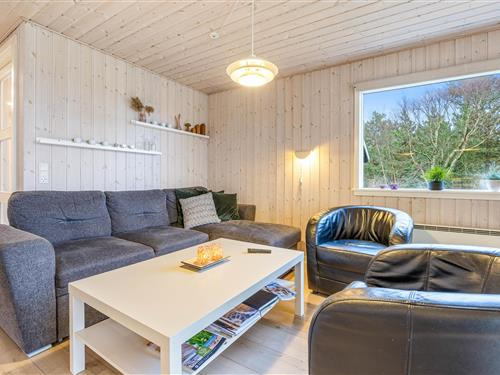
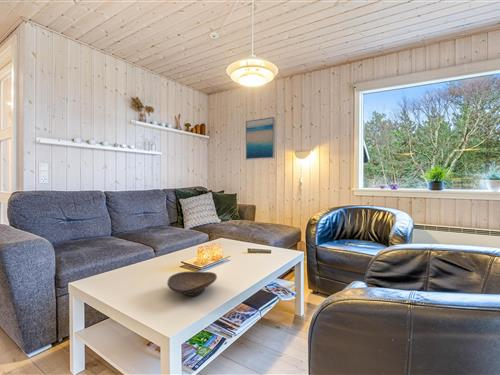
+ decorative bowl (192, 283)
+ wall art (259, 139)
